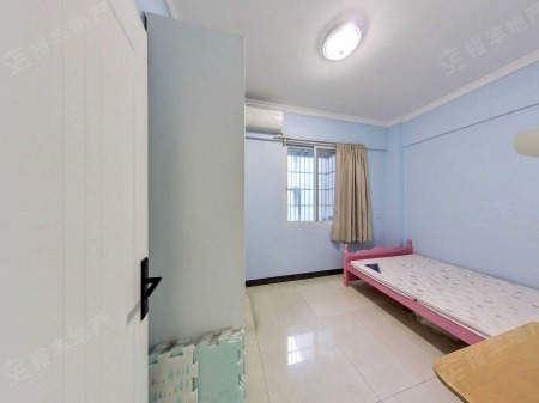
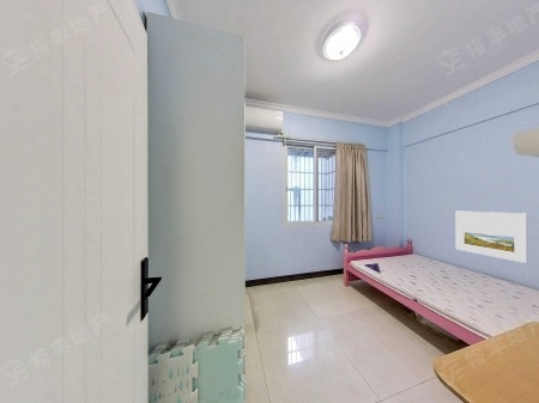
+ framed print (486, 233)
